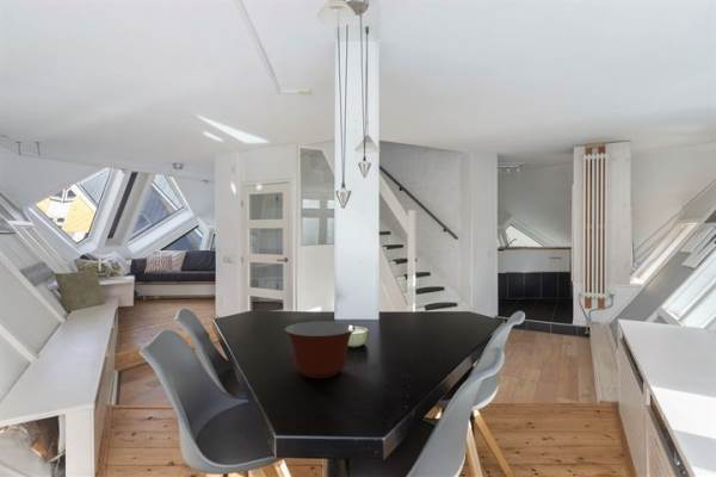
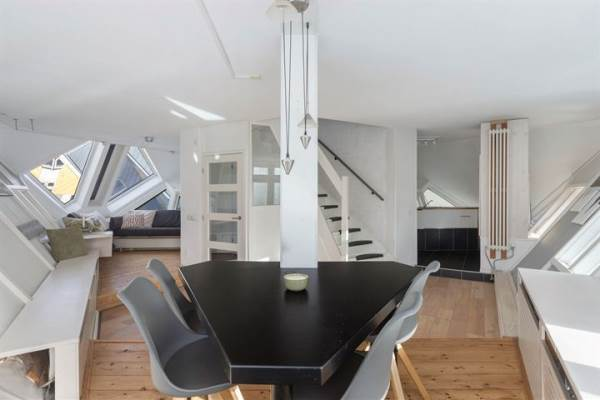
- mixing bowl (320, 349)
